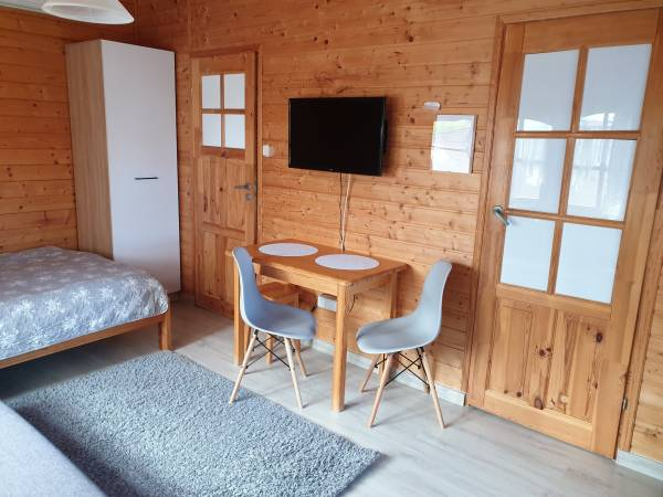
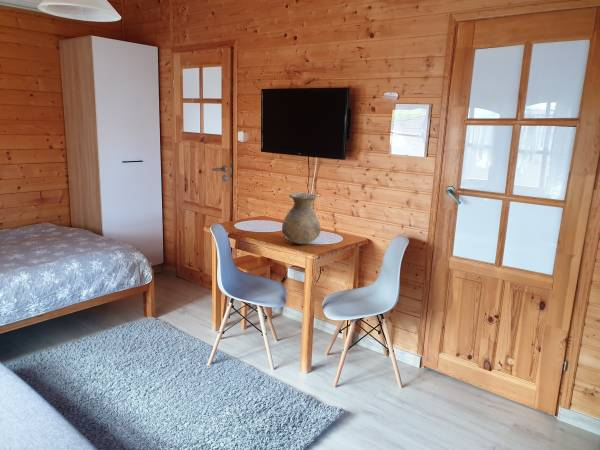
+ vase (301, 219)
